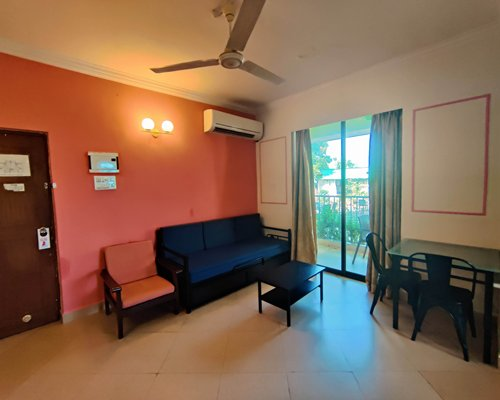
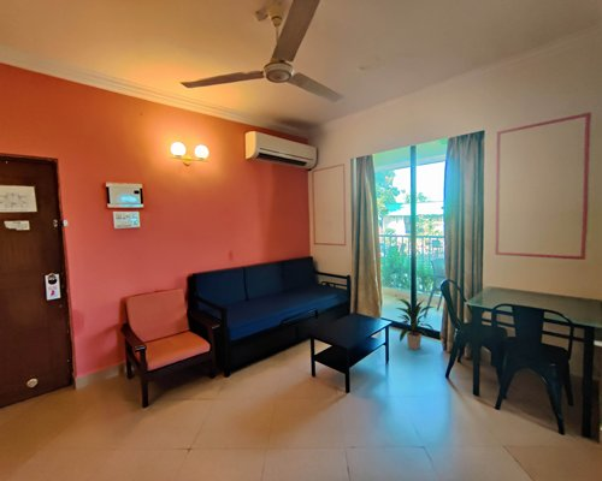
+ indoor plant (412, 321)
